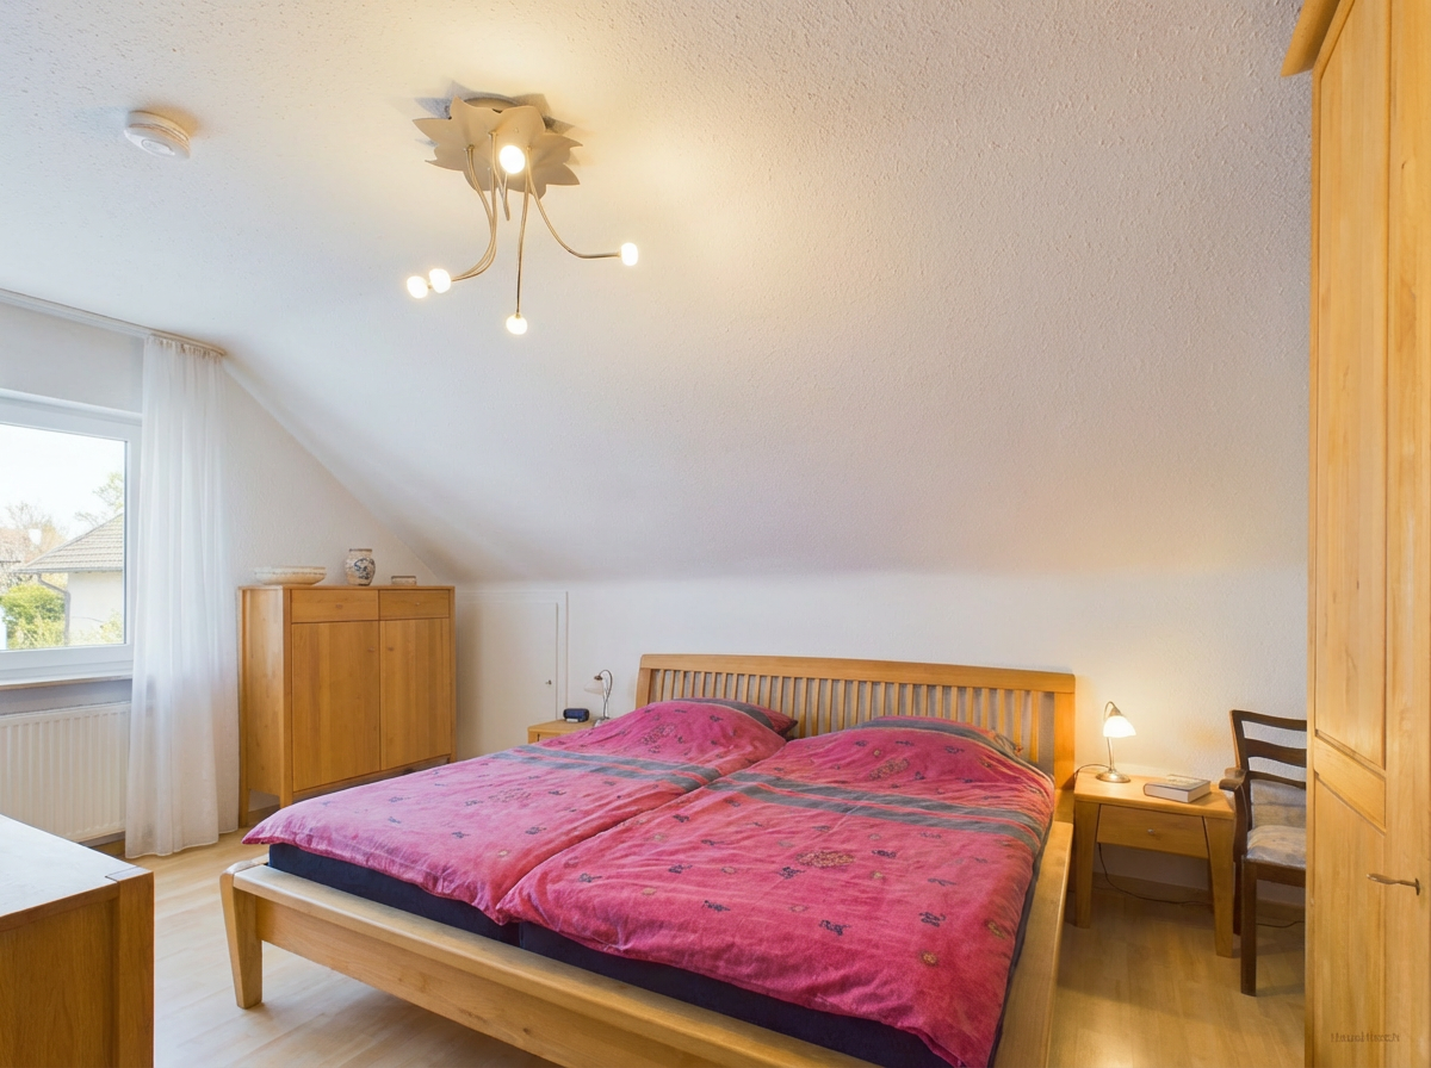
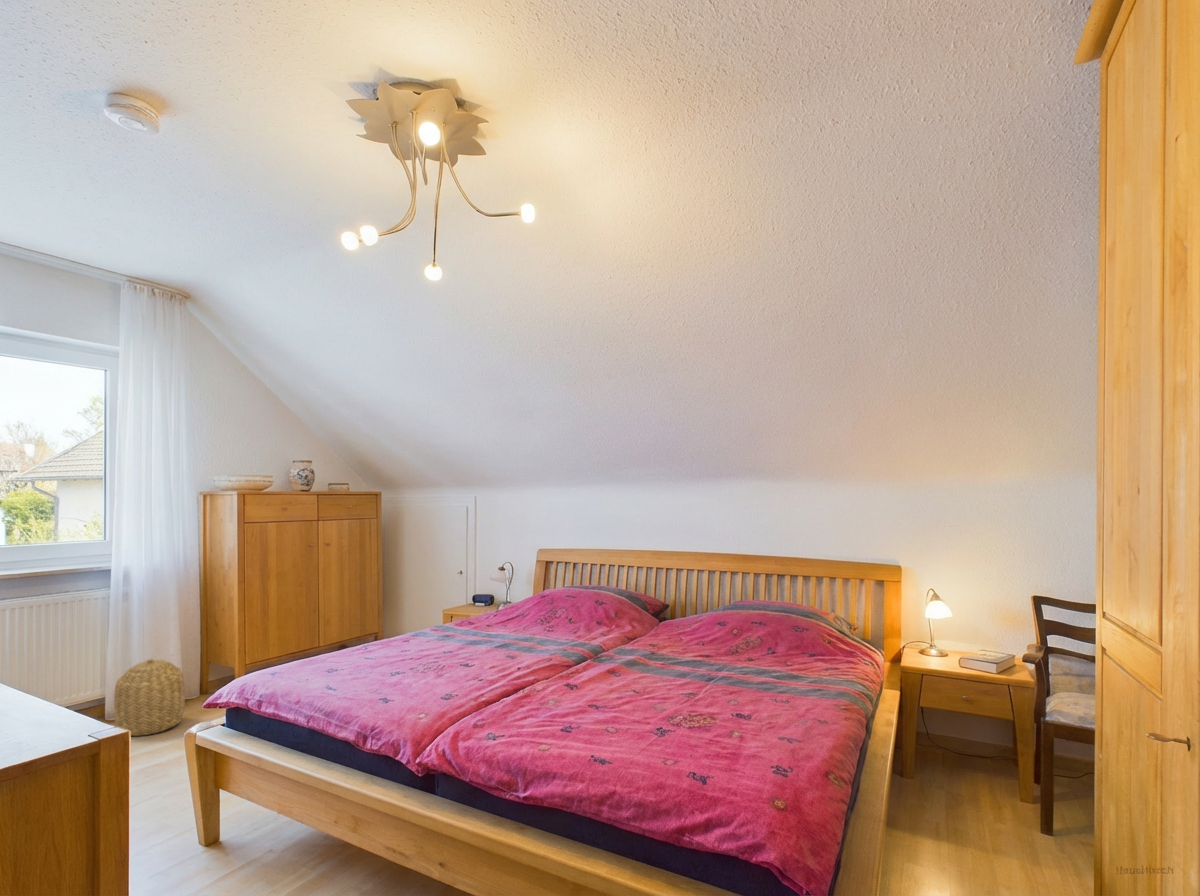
+ basket (150, 693)
